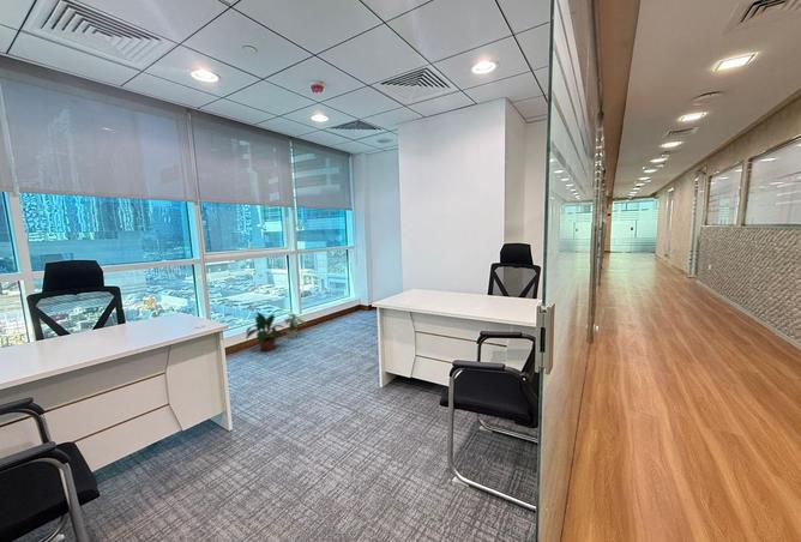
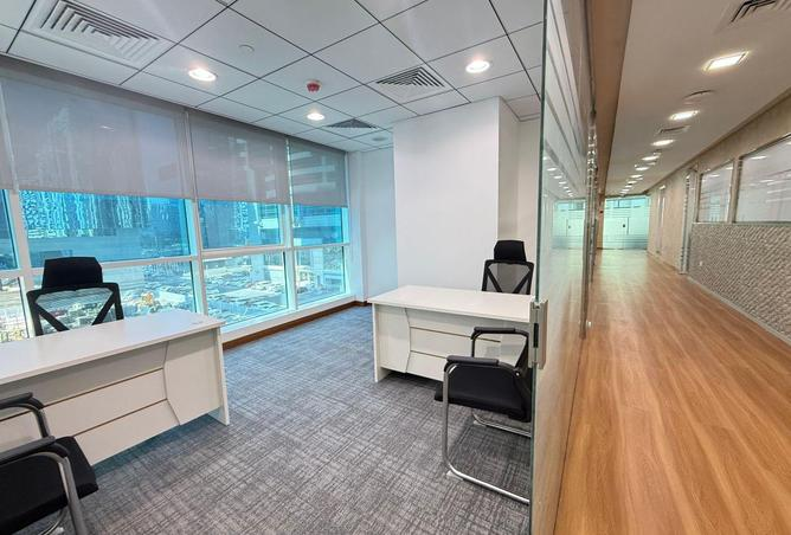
- potted plant (264, 329)
- potted plant (293, 325)
